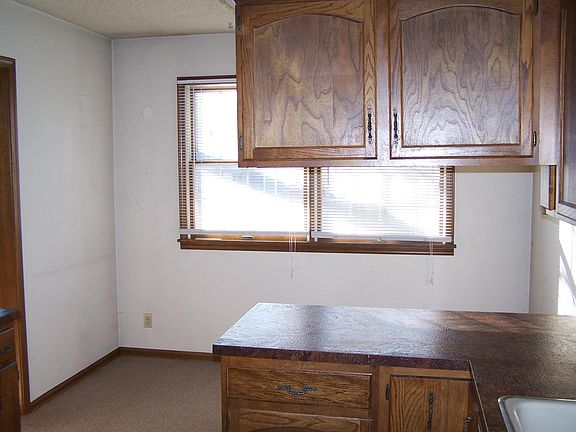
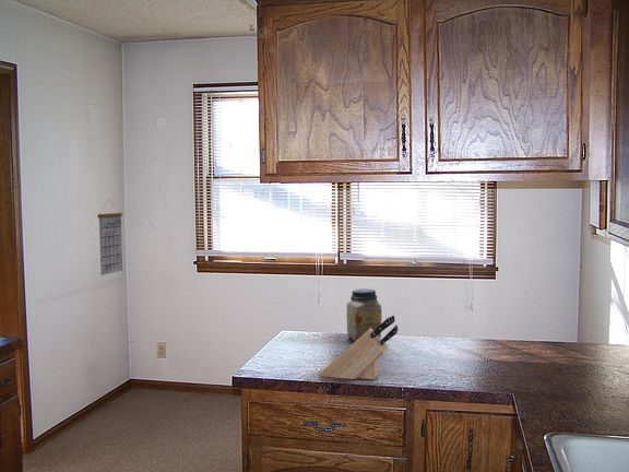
+ jar (364, 315)
+ calendar (110, 236)
+ knife block (359, 345)
